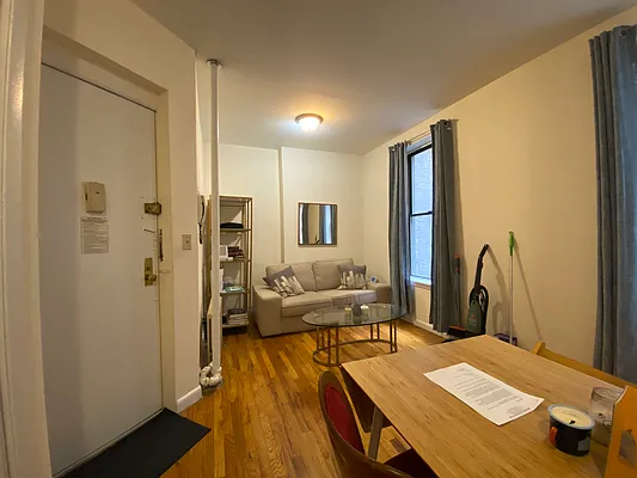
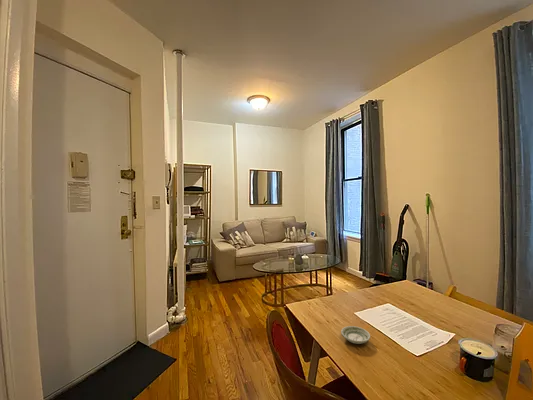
+ saucer (355, 336)
